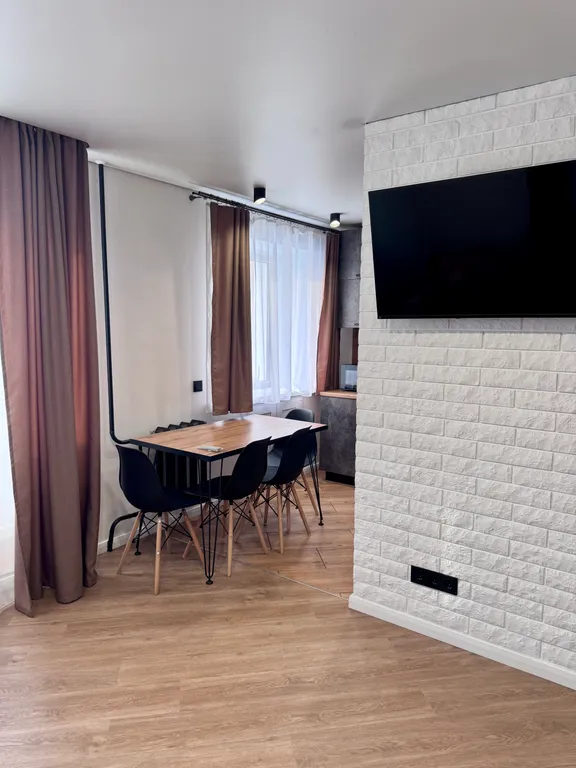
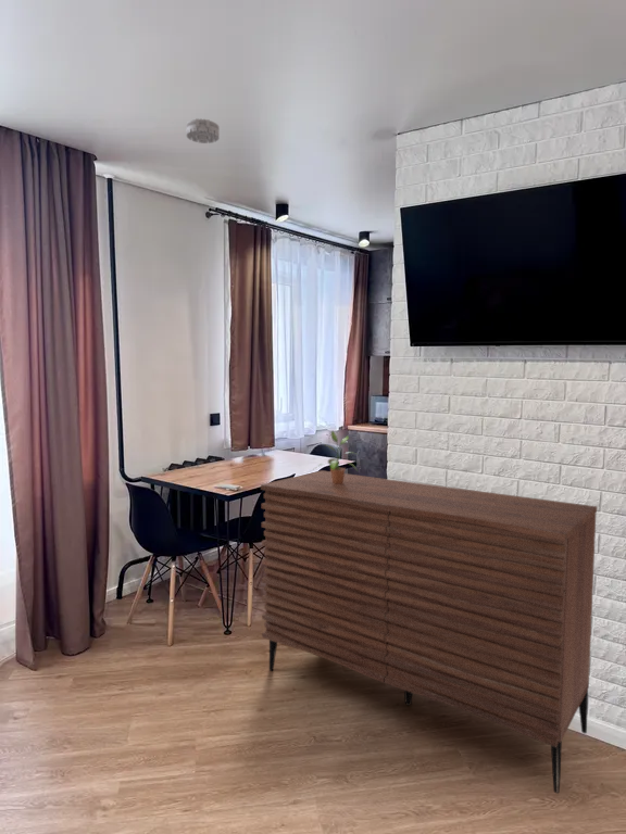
+ potted plant (333, 458)
+ smoke detector (202, 130)
+ sideboard (412, 599)
